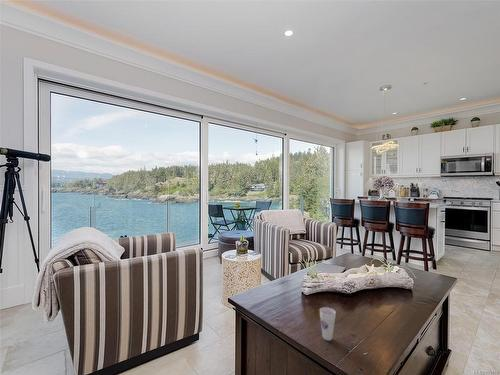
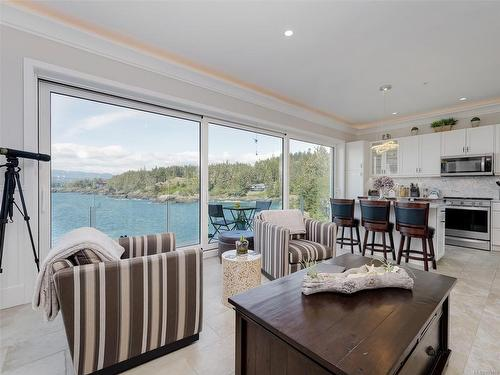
- cup (327, 324)
